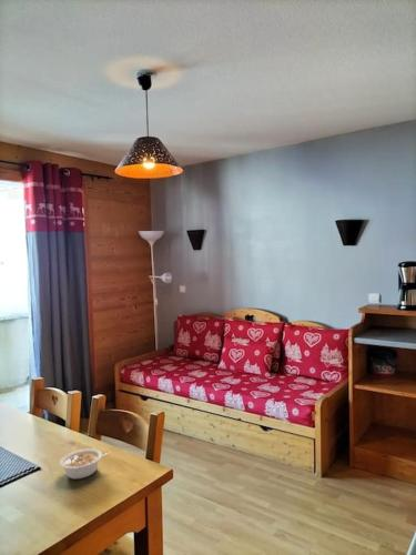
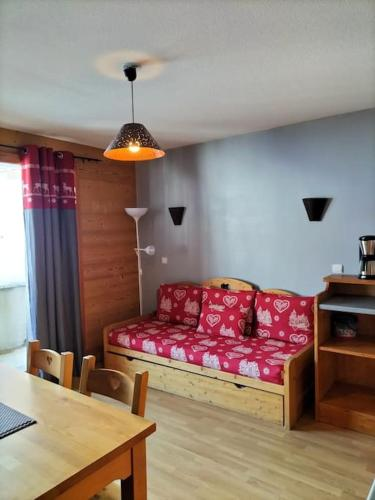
- legume (83, 463)
